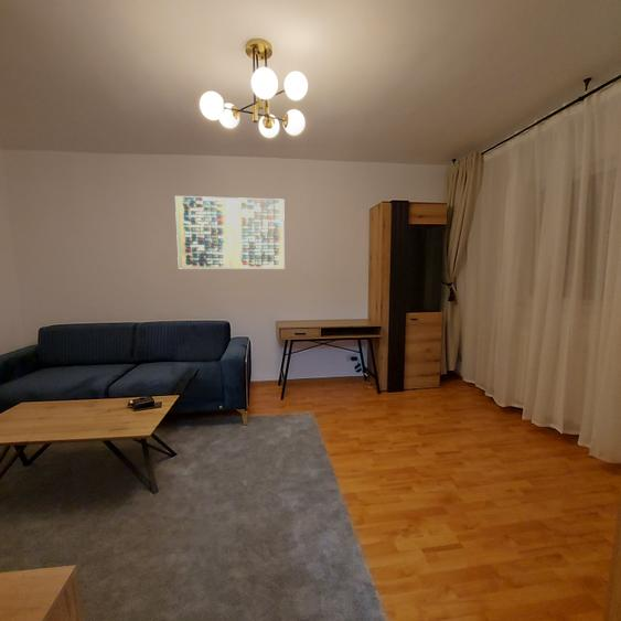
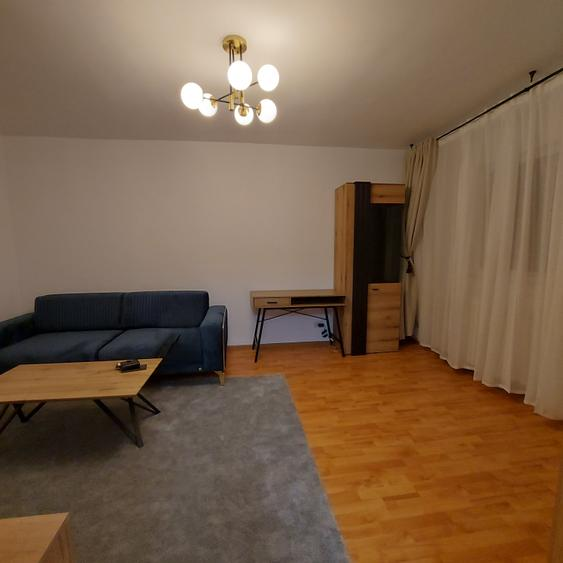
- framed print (232, 234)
